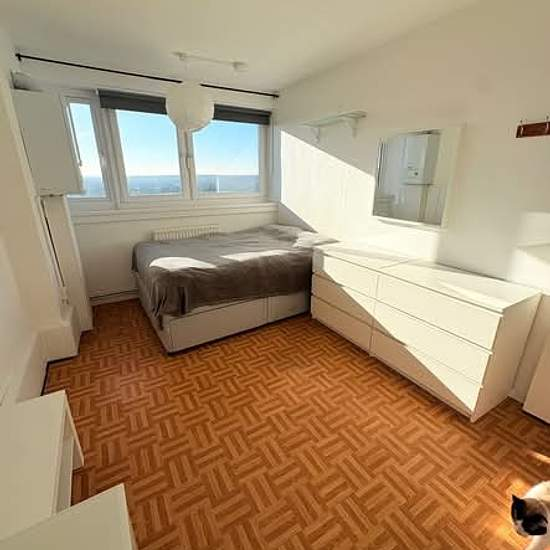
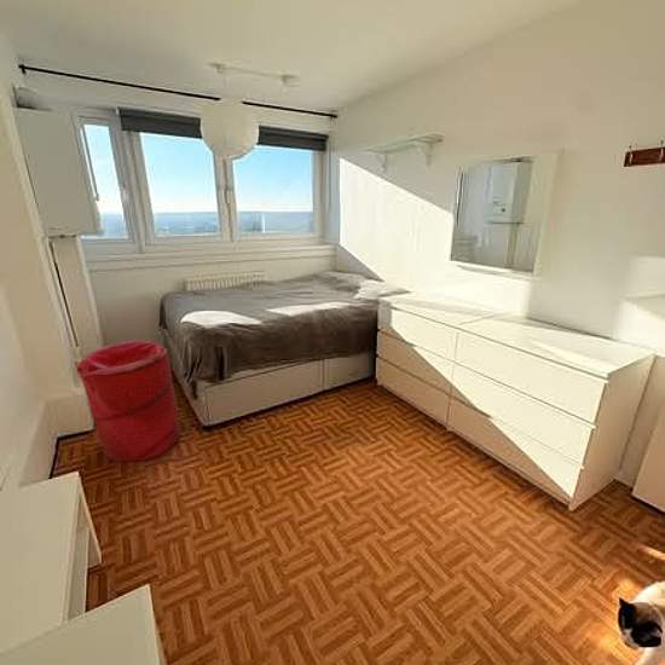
+ laundry hamper (132, 398)
